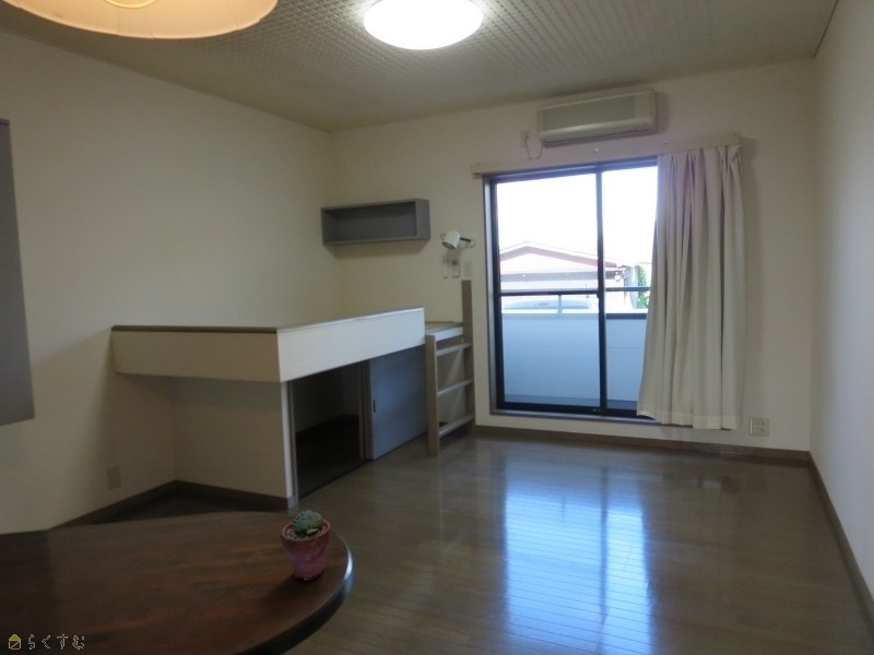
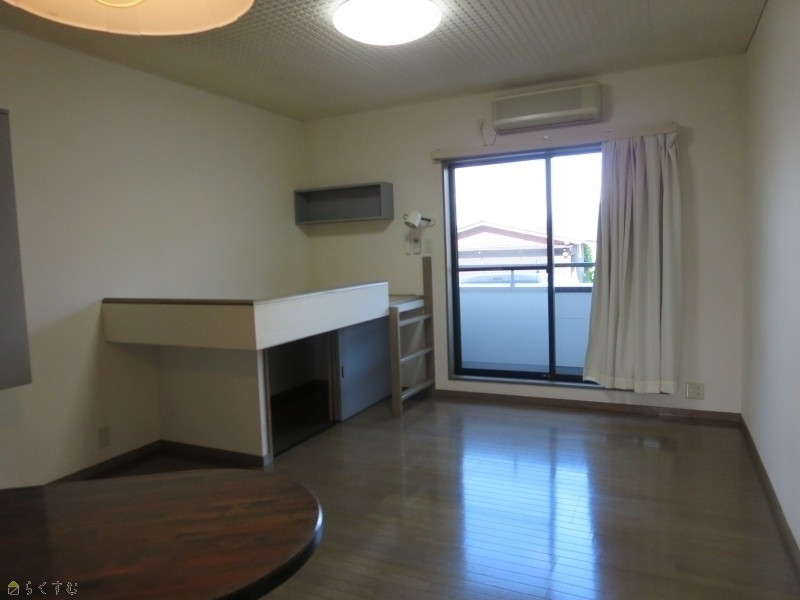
- potted succulent (306, 540)
